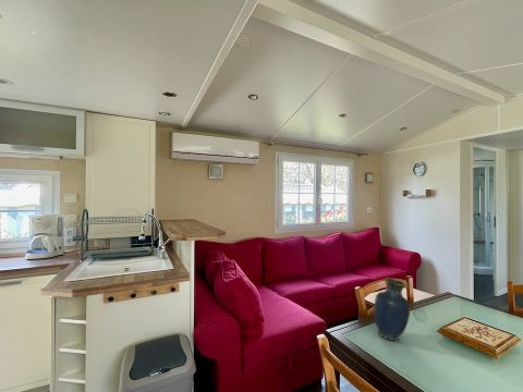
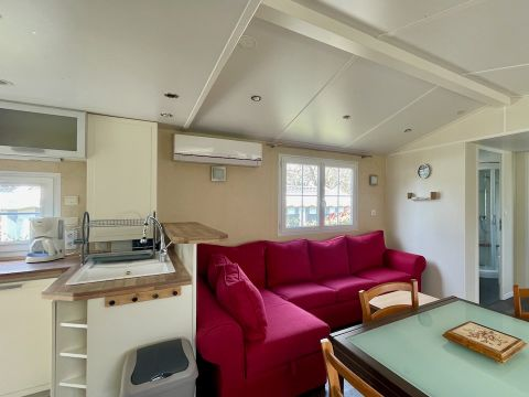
- vase (391, 307)
